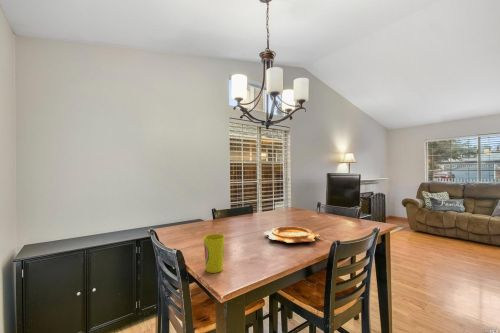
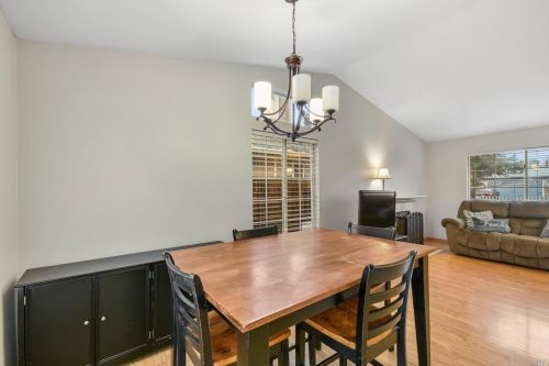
- cup (214, 252)
- decorative bowl (291, 234)
